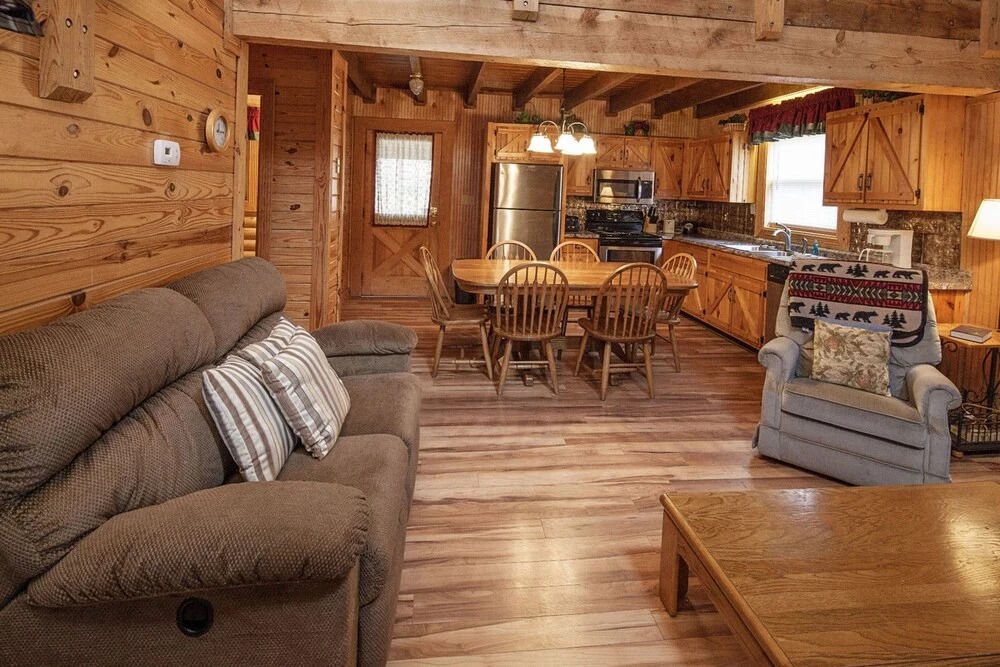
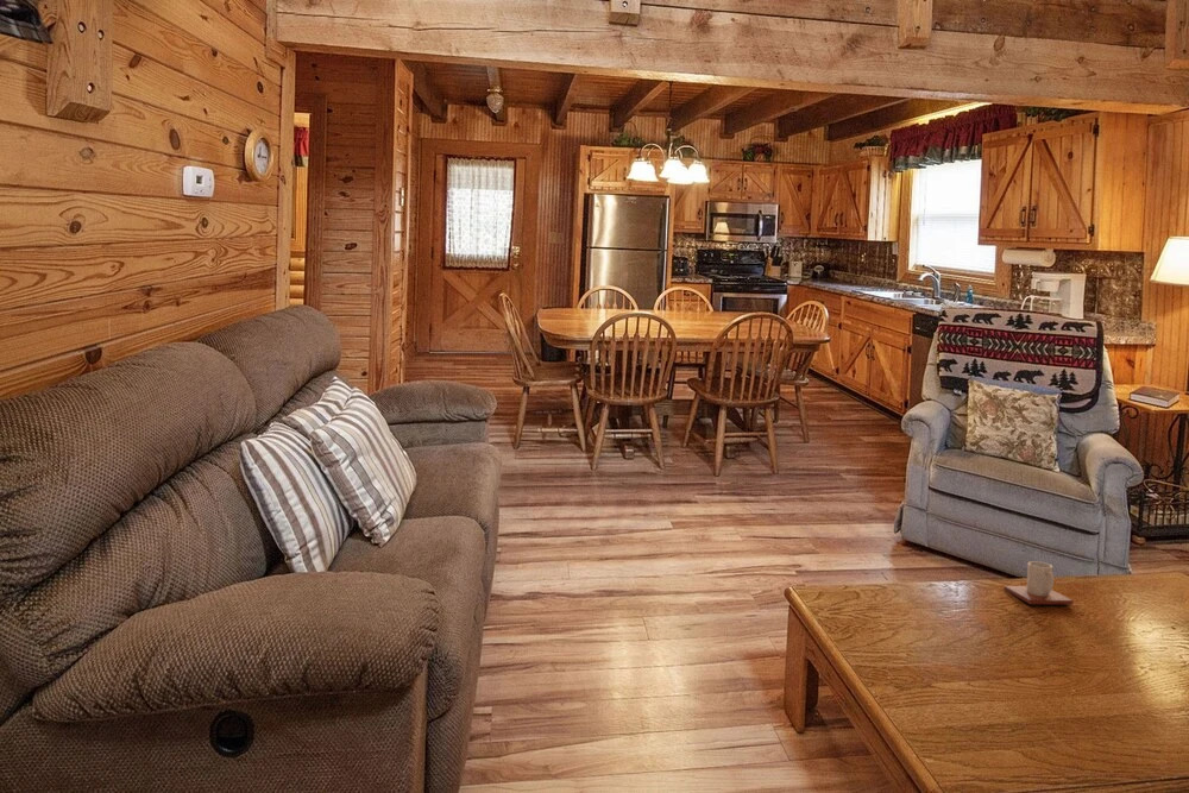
+ mug (1038, 580)
